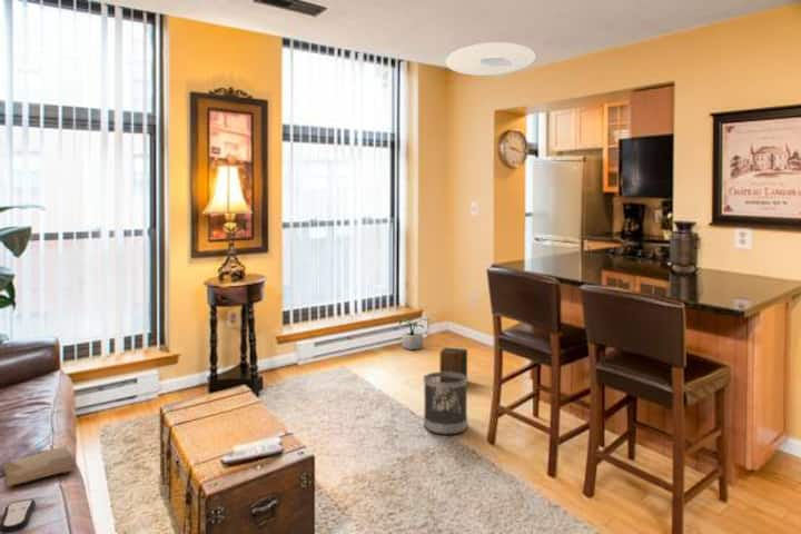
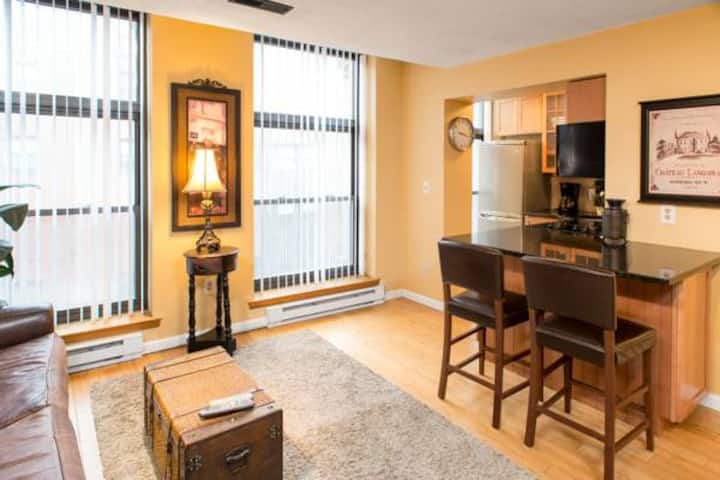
- speaker (453, 366)
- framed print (39, 464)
- wastebasket (445, 402)
- remote control (17, 515)
- ceiling light (490, 56)
- potted plant (409, 333)
